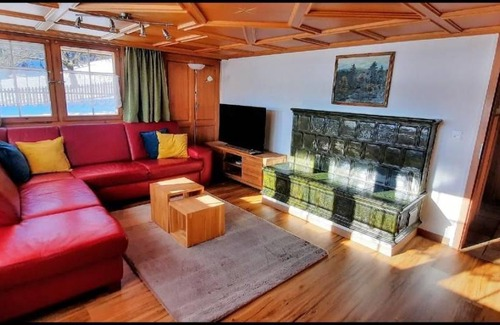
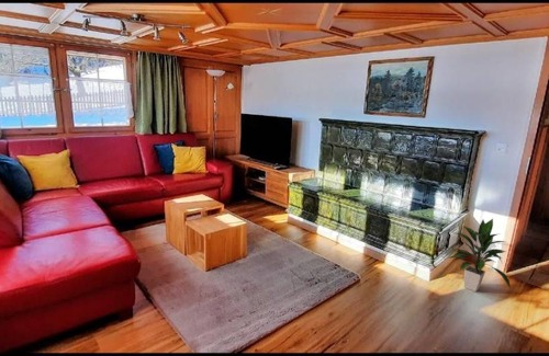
+ indoor plant (479, 255)
